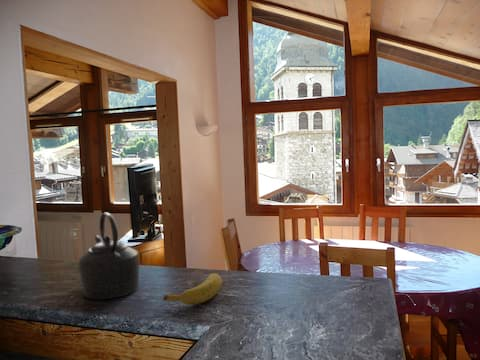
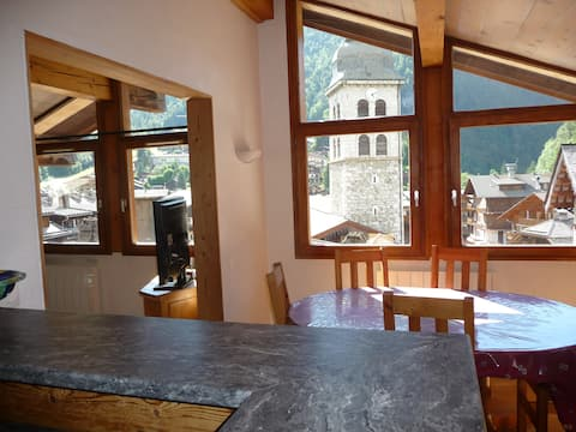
- kettle (105, 249)
- banana (199, 287)
